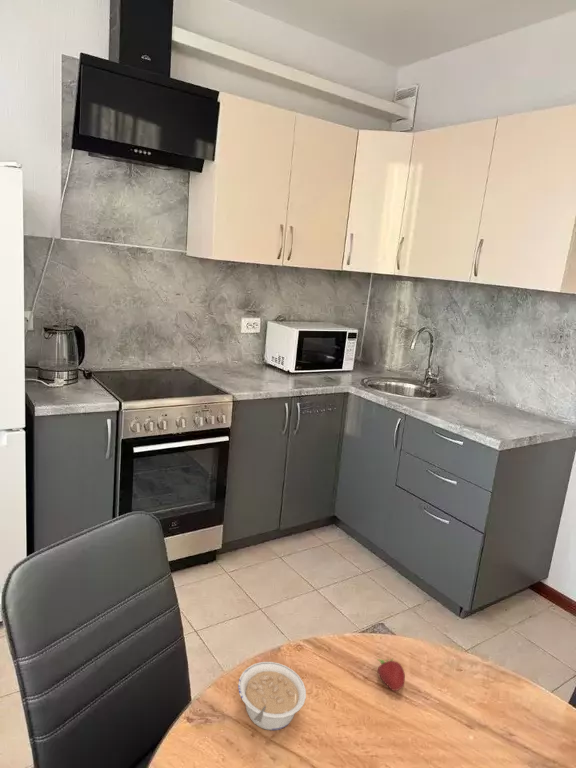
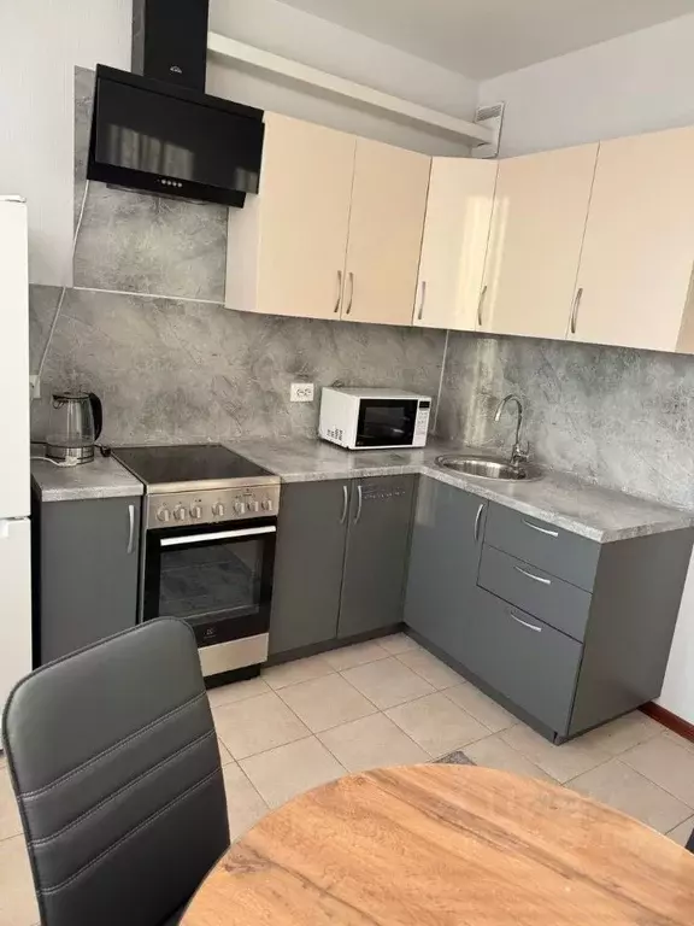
- fruit (391, 673)
- legume (272, 699)
